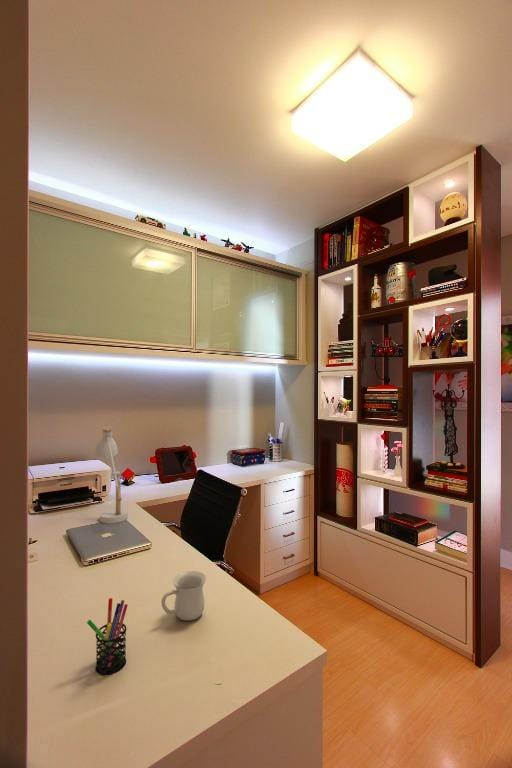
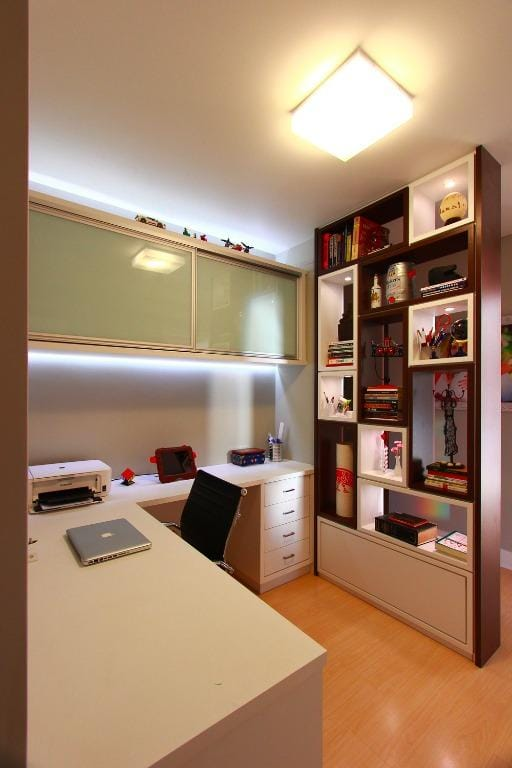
- desk lamp (113, 471)
- pen holder (107, 635)
- mug (183, 599)
